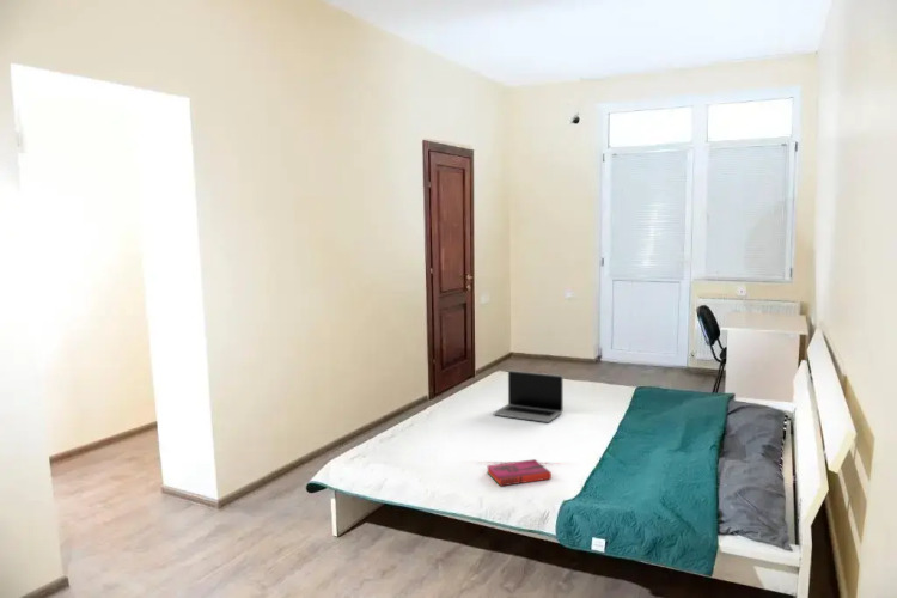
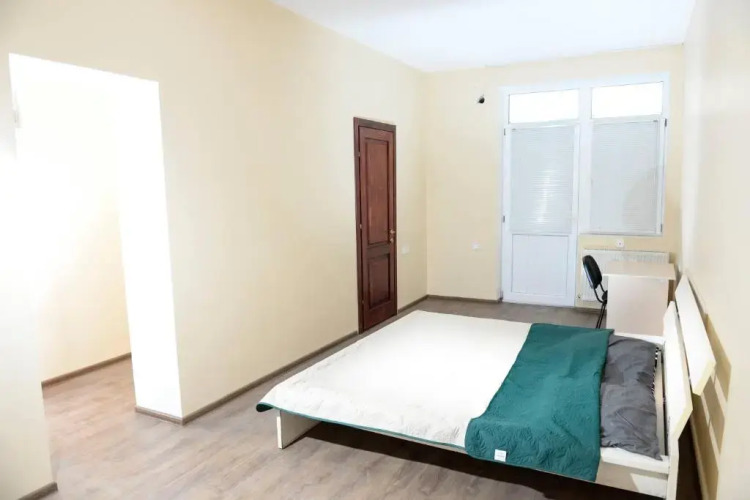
- hardback book (518, 471)
- laptop (527, 395)
